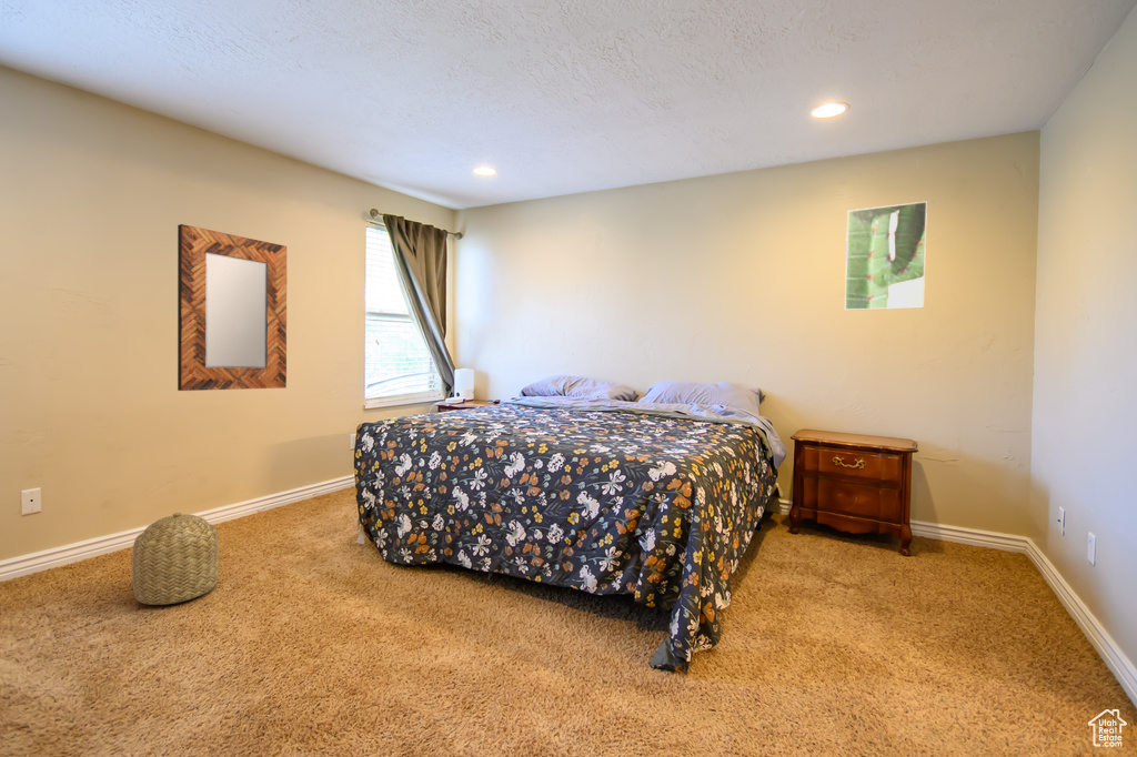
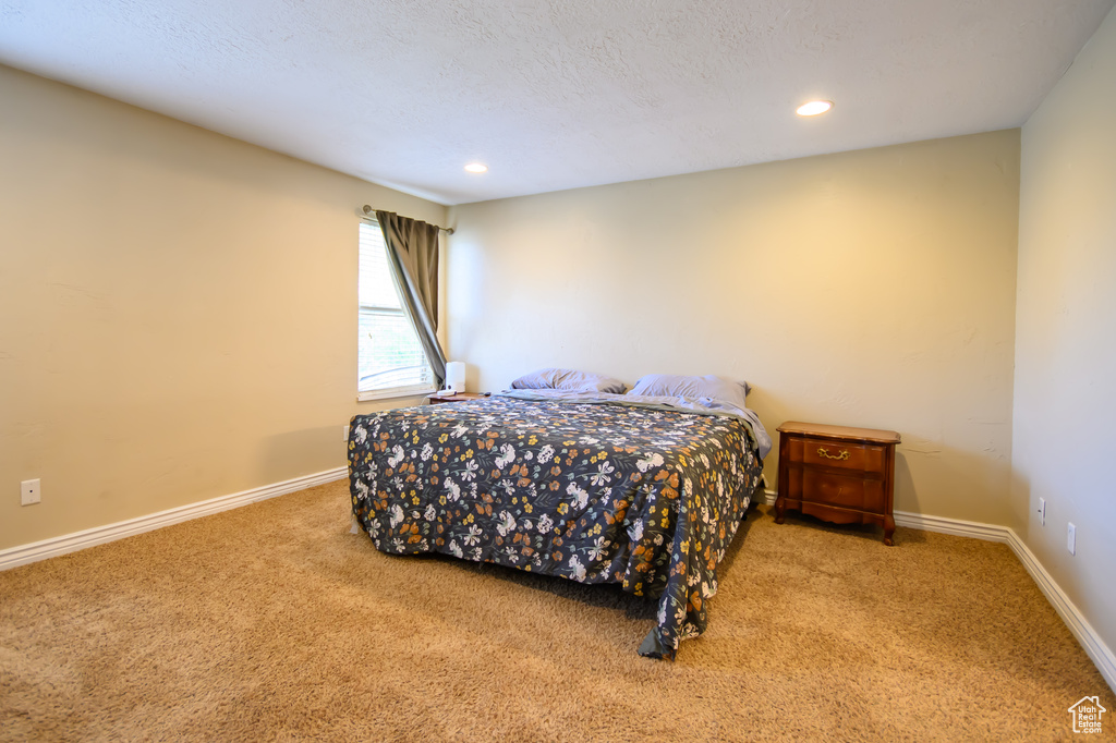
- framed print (884, 258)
- home mirror (237, 313)
- basket (177, 553)
